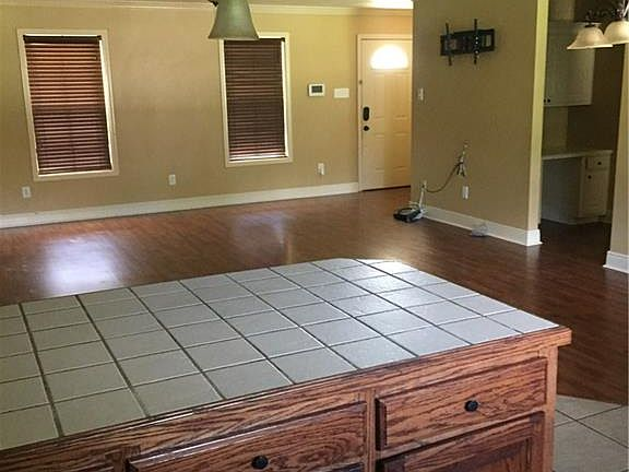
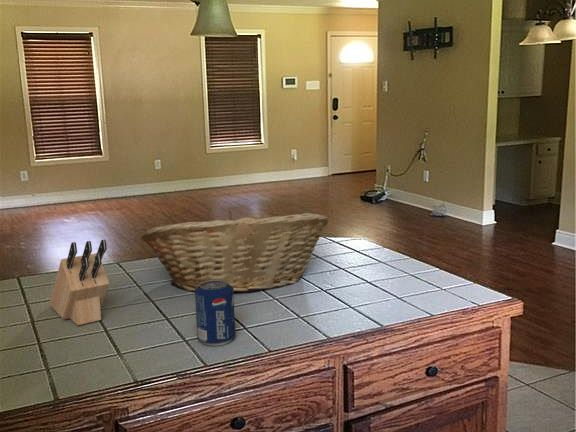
+ fruit basket (237, 243)
+ beverage can (215, 311)
+ knife block (78, 274)
